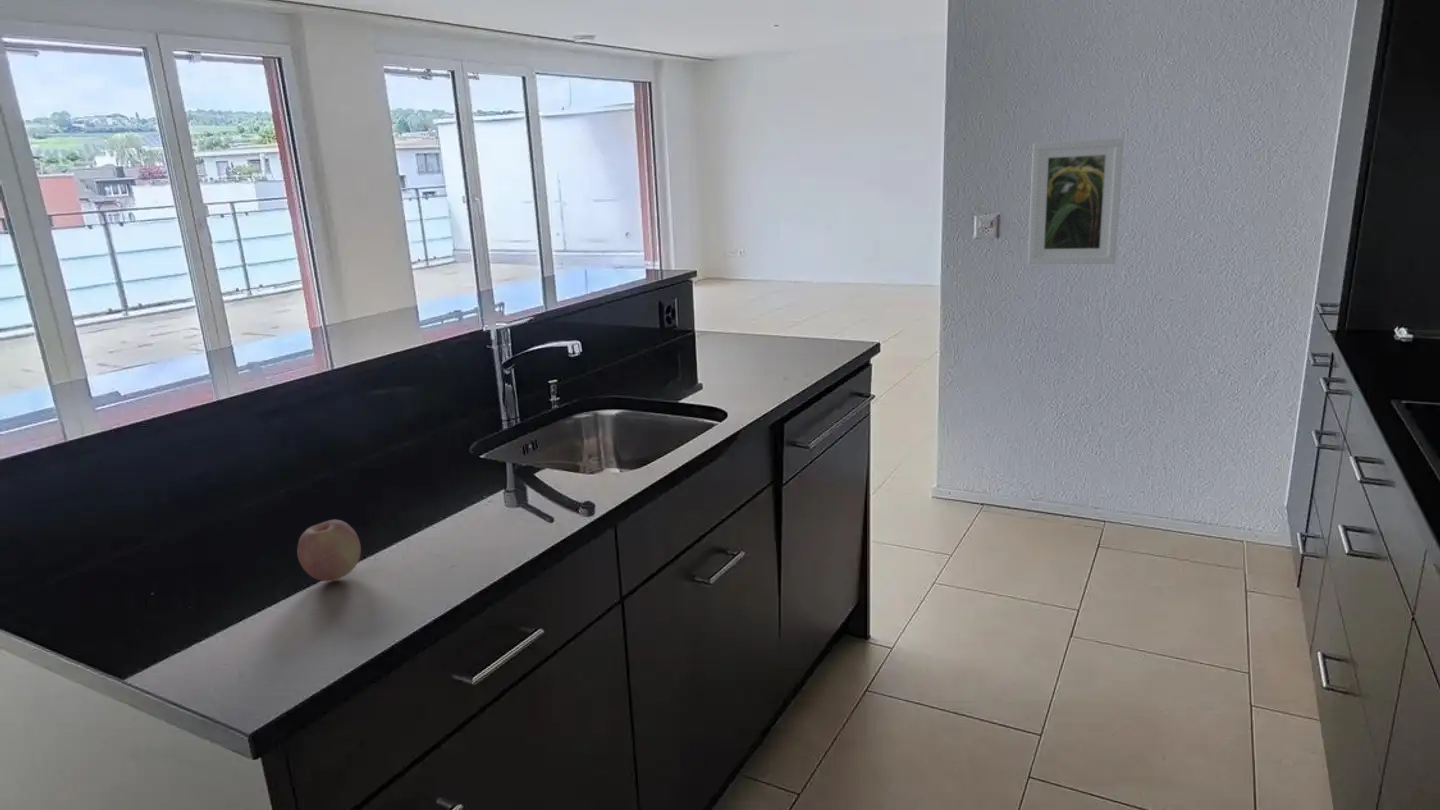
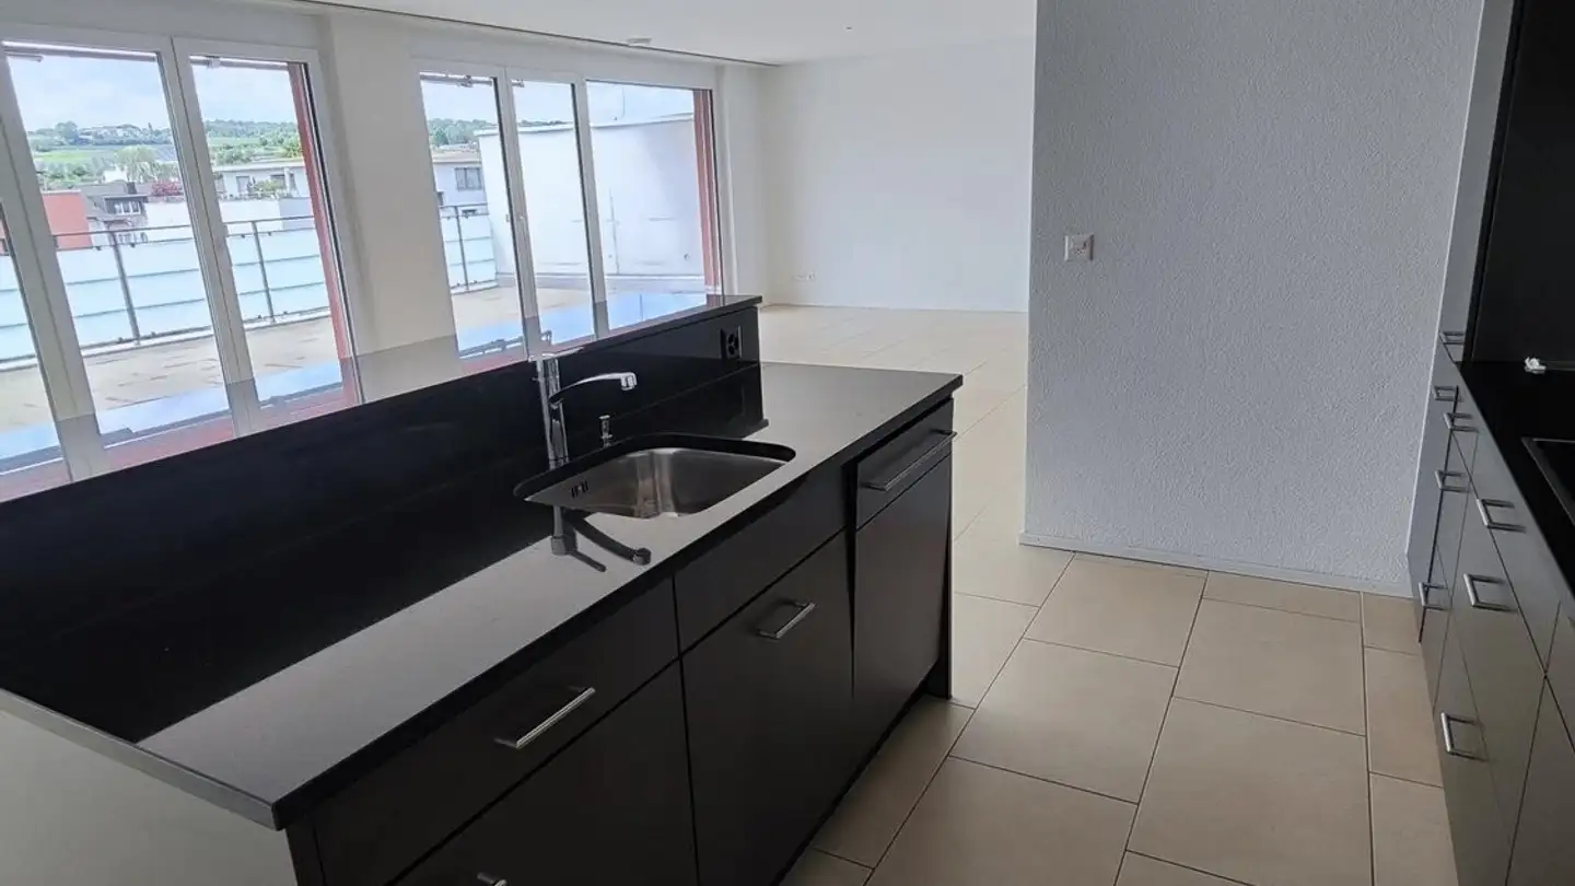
- fruit (329, 551)
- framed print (1074, 203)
